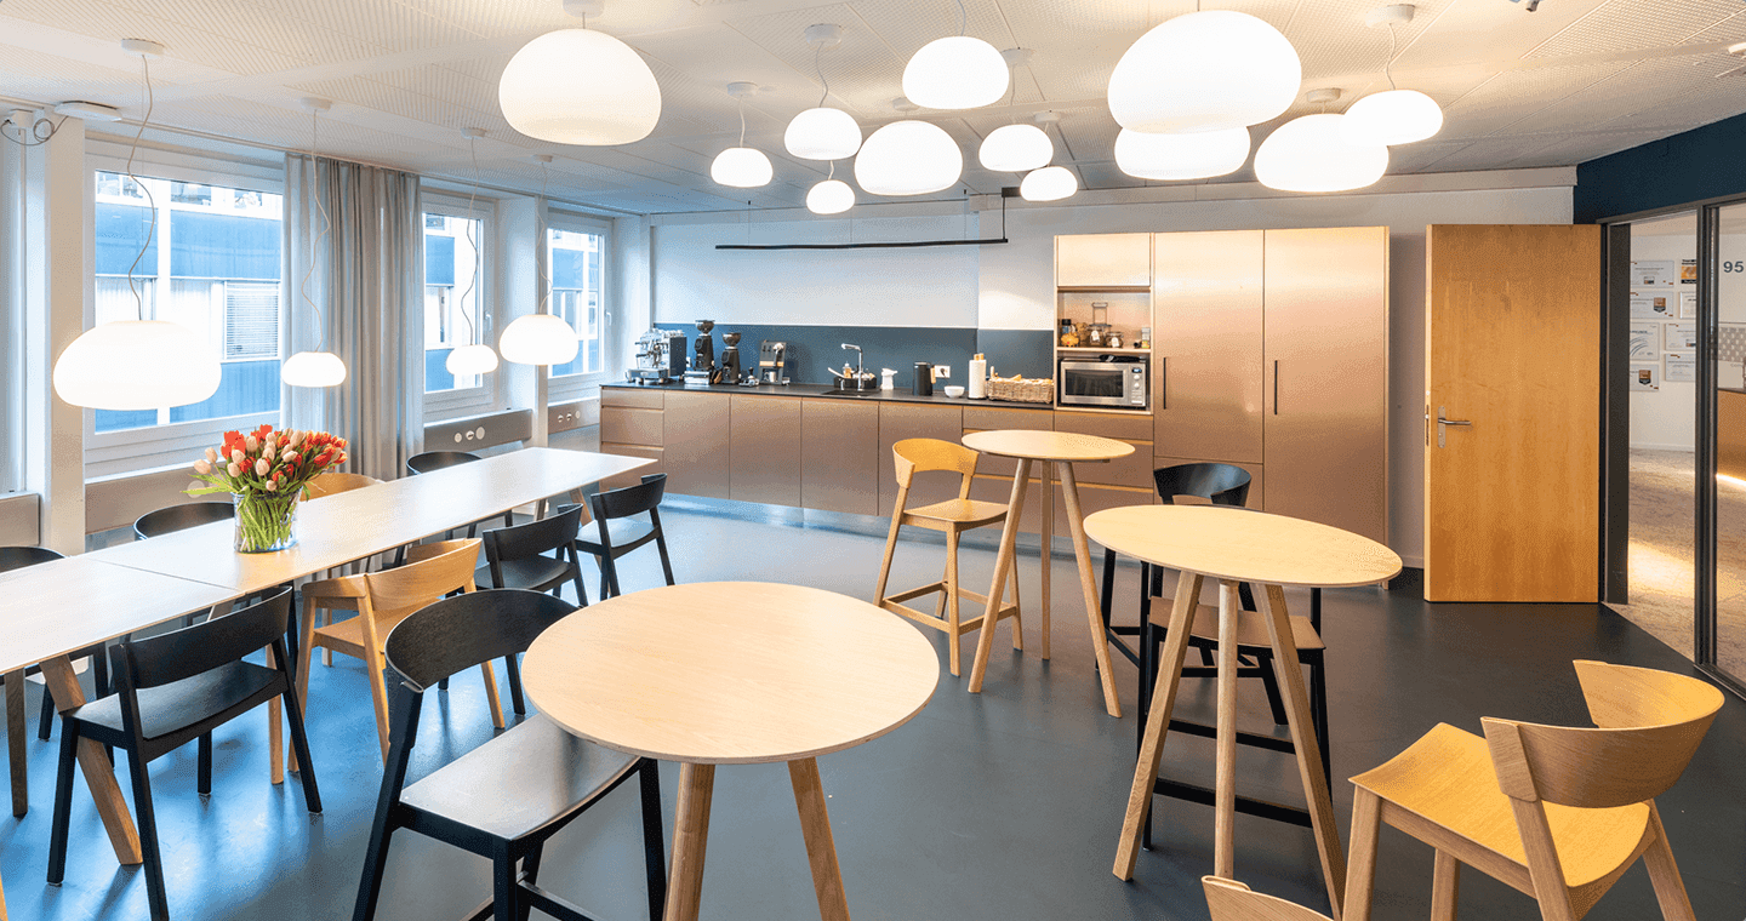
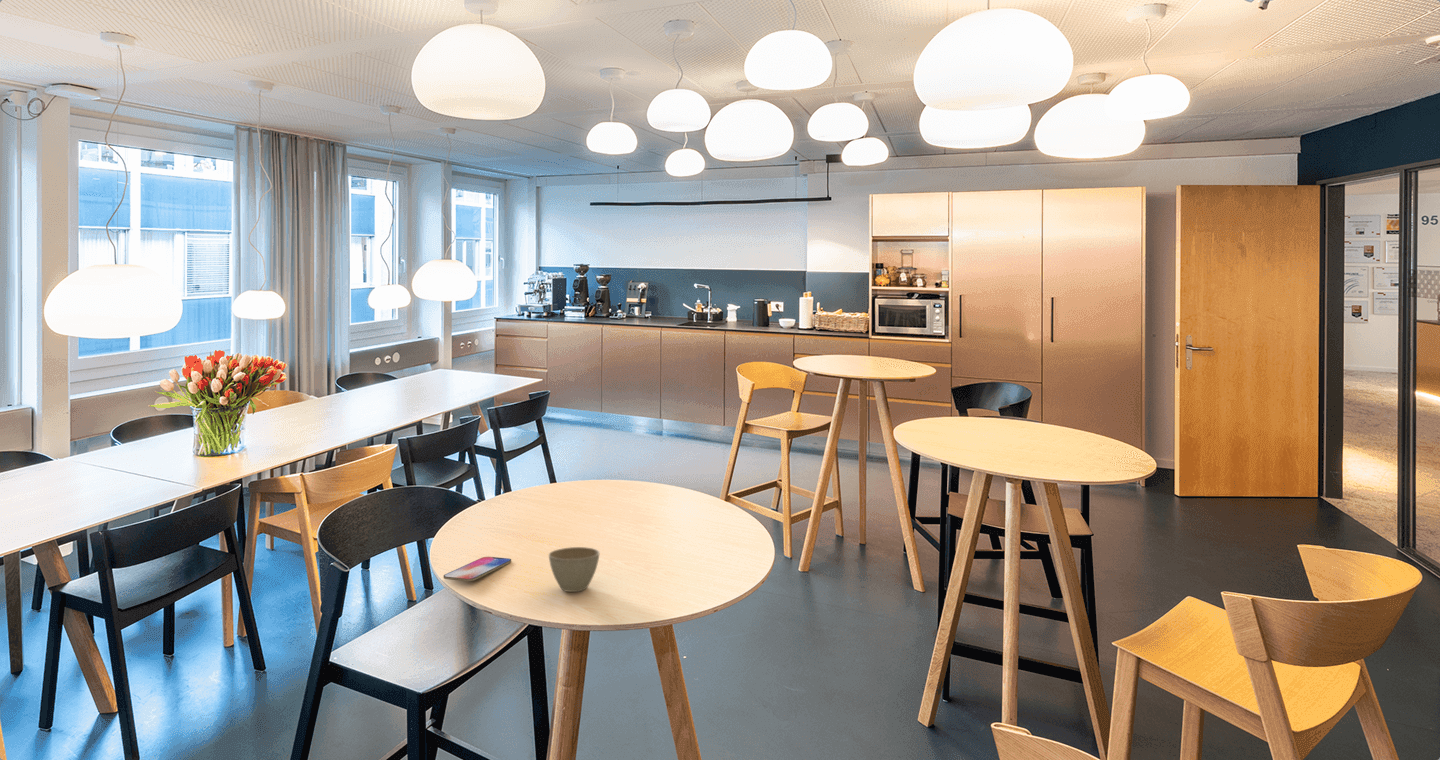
+ flower pot (574, 570)
+ smartphone (478, 568)
